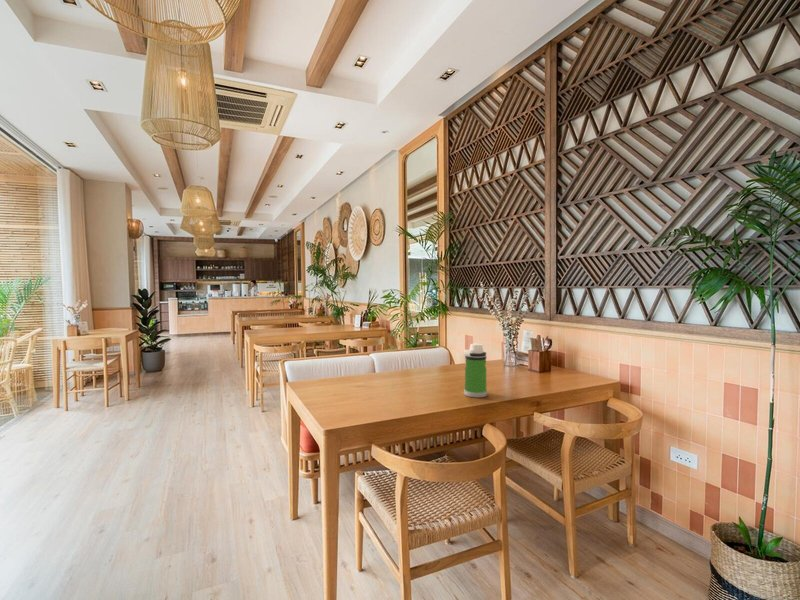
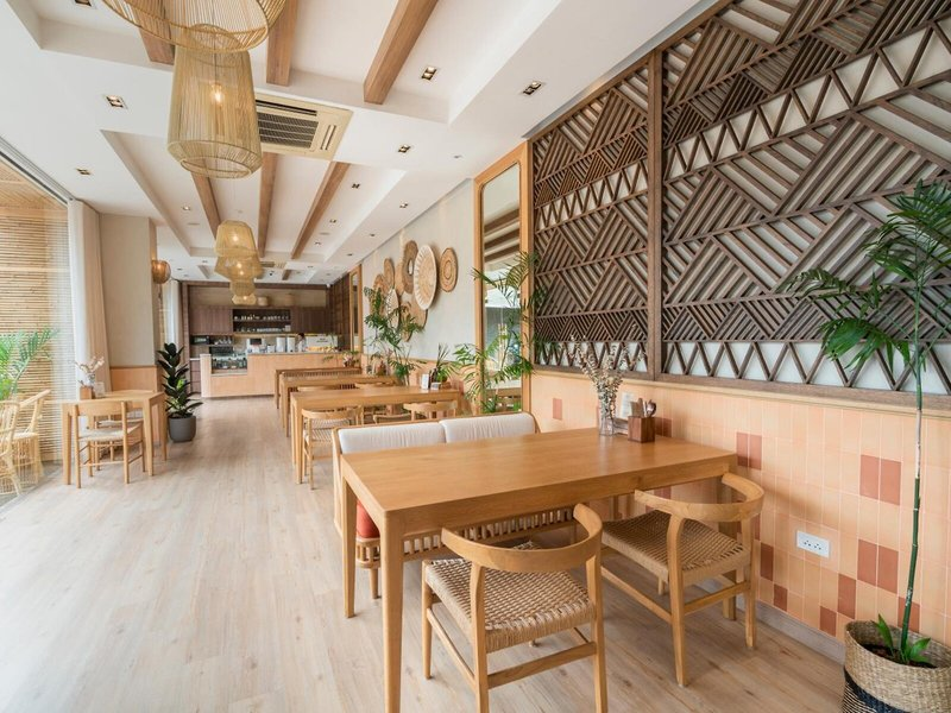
- water bottle (475, 369)
